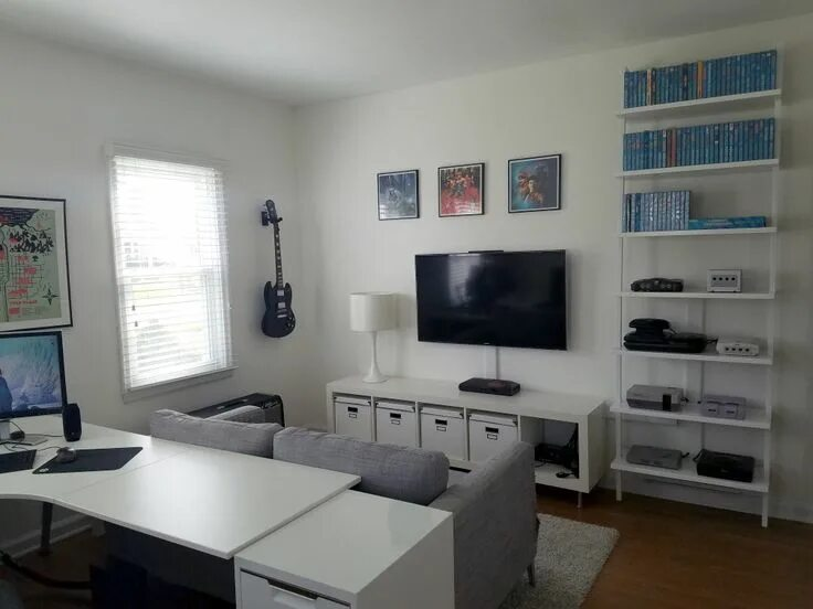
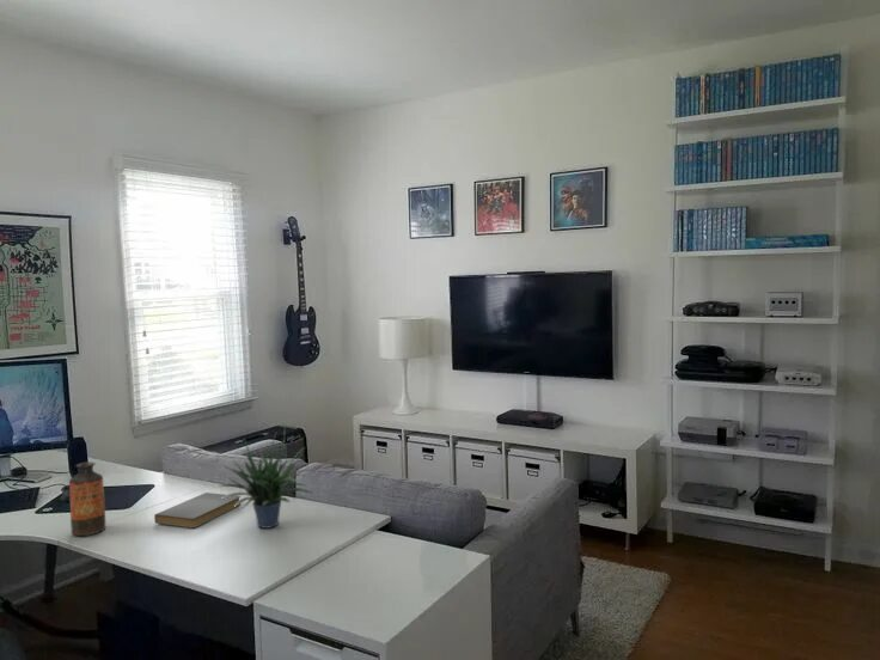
+ potted plant (270, 476)
+ book (200, 508)
+ bottle (86, 496)
